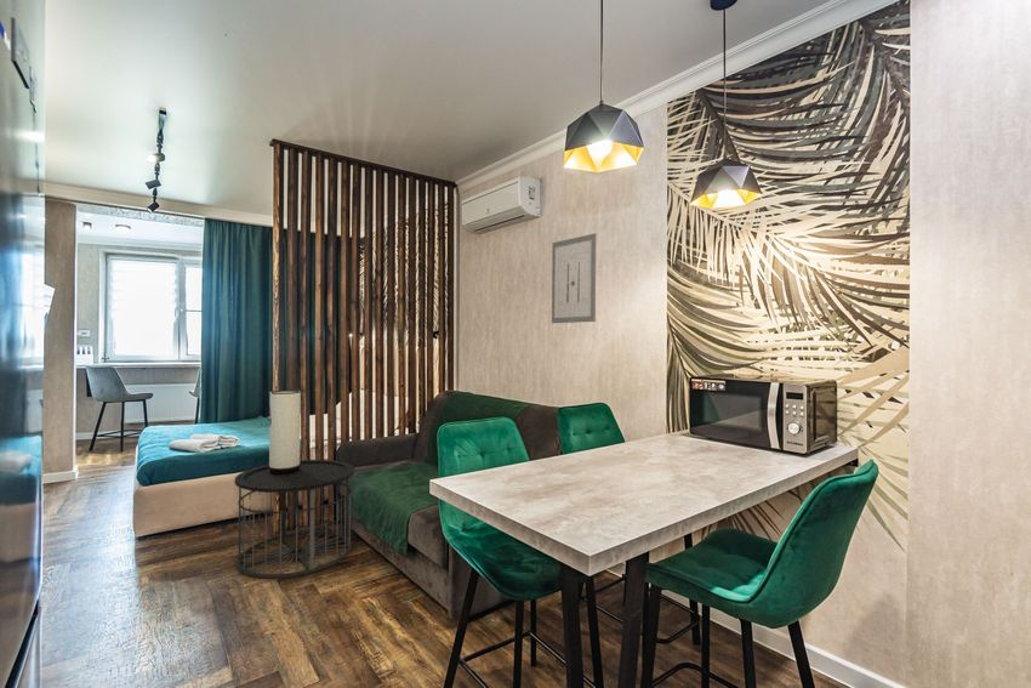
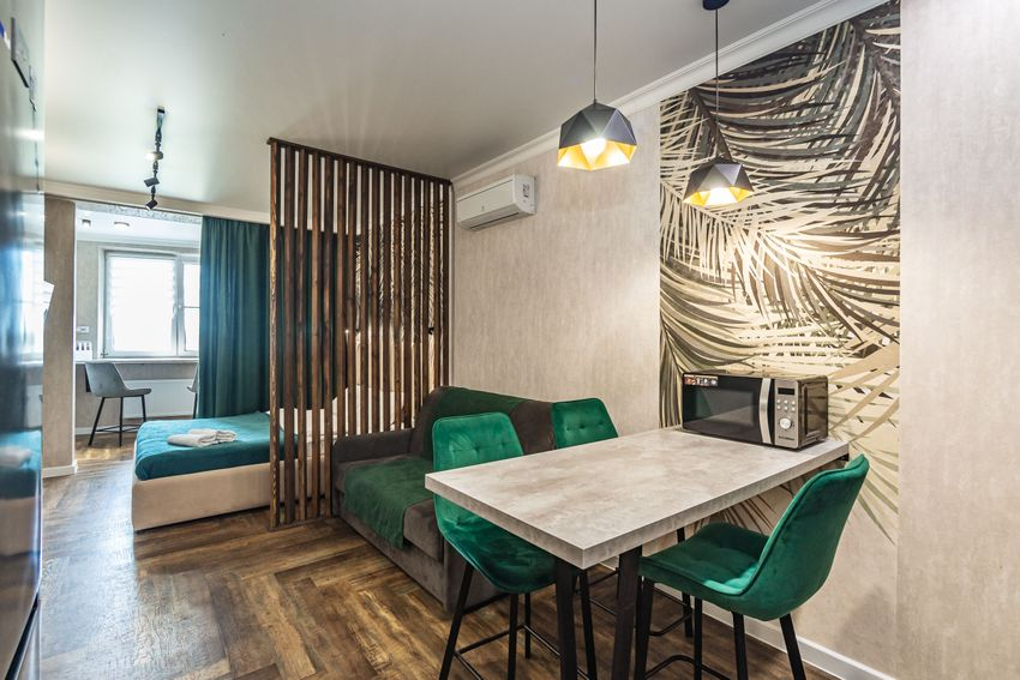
- wall art (573, 280)
- side table (296, 513)
- table lamp (285, 428)
